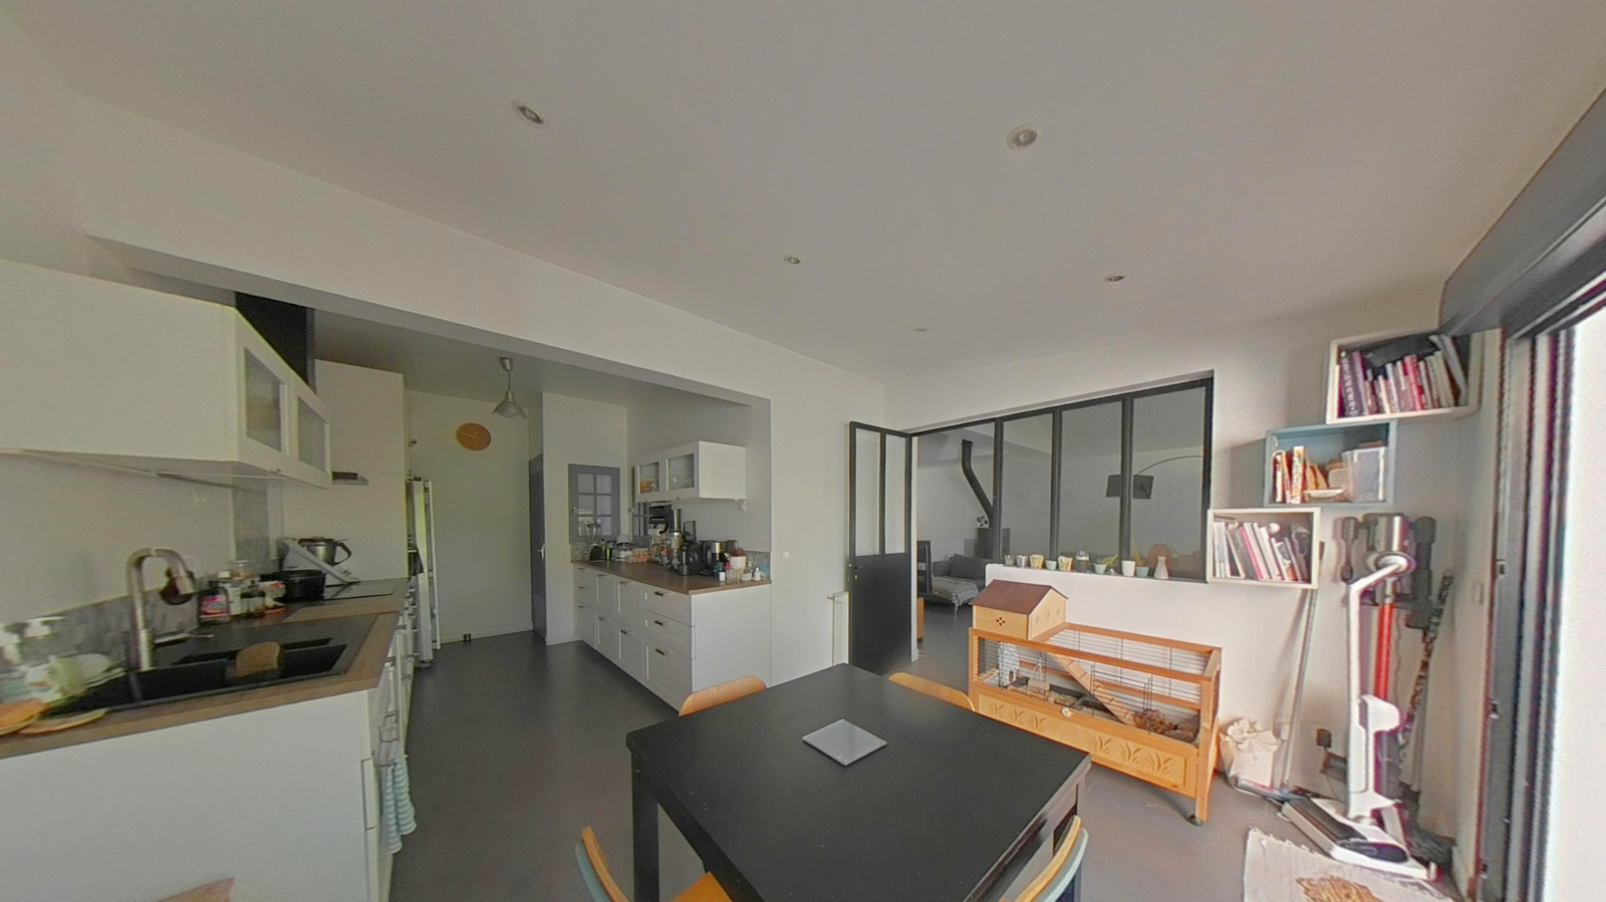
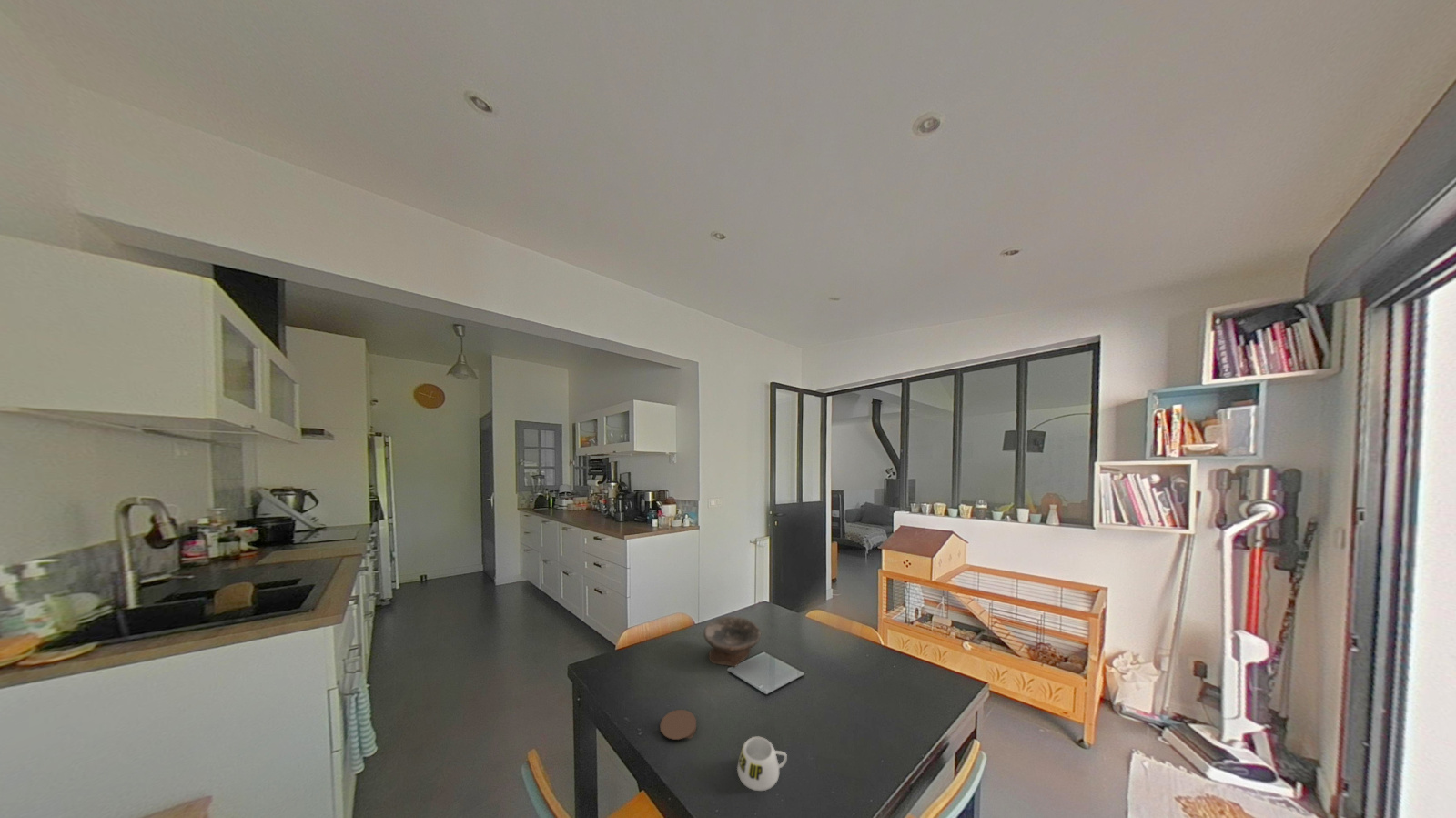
+ mug (762, 760)
+ coaster (678, 726)
+ bowl (732, 642)
